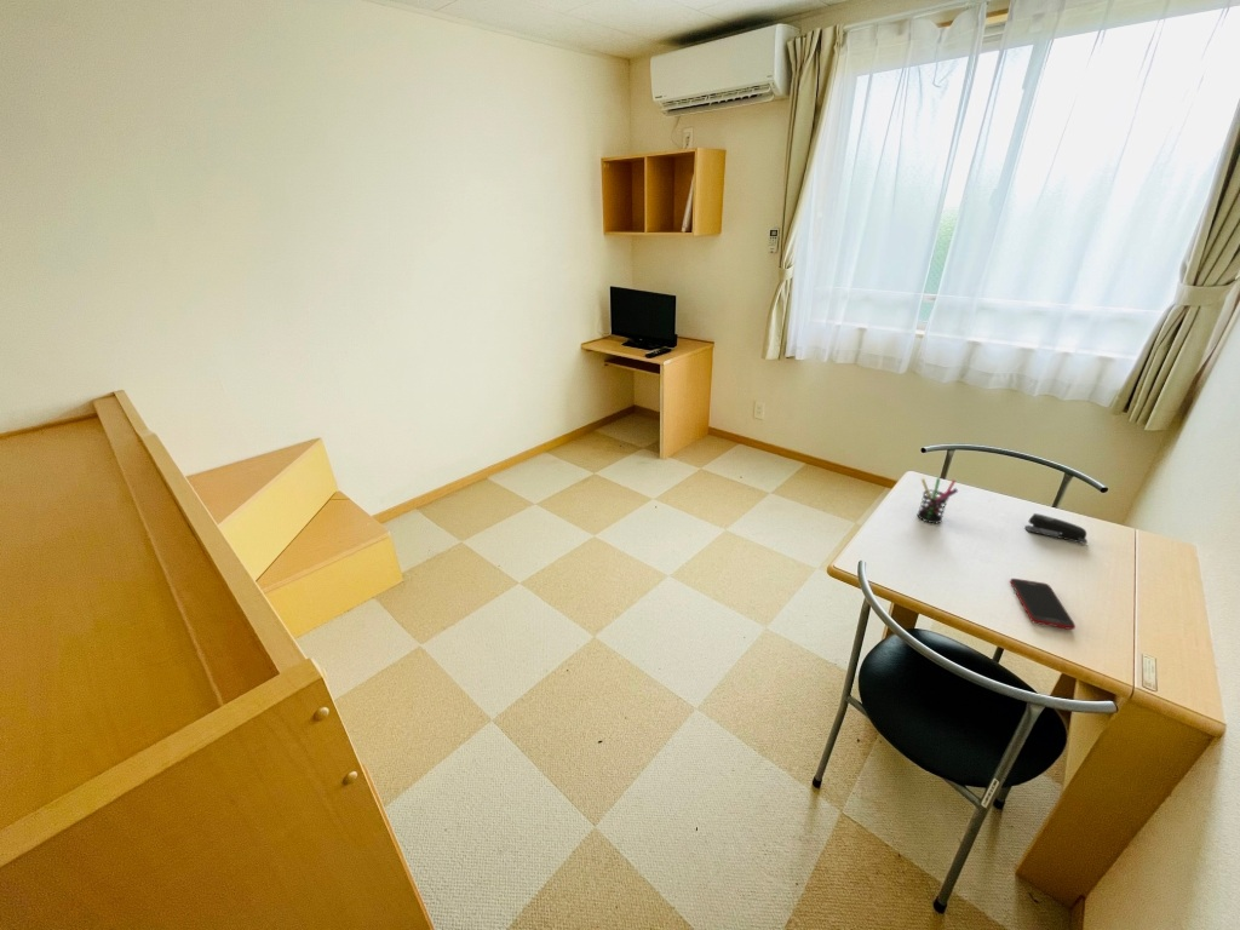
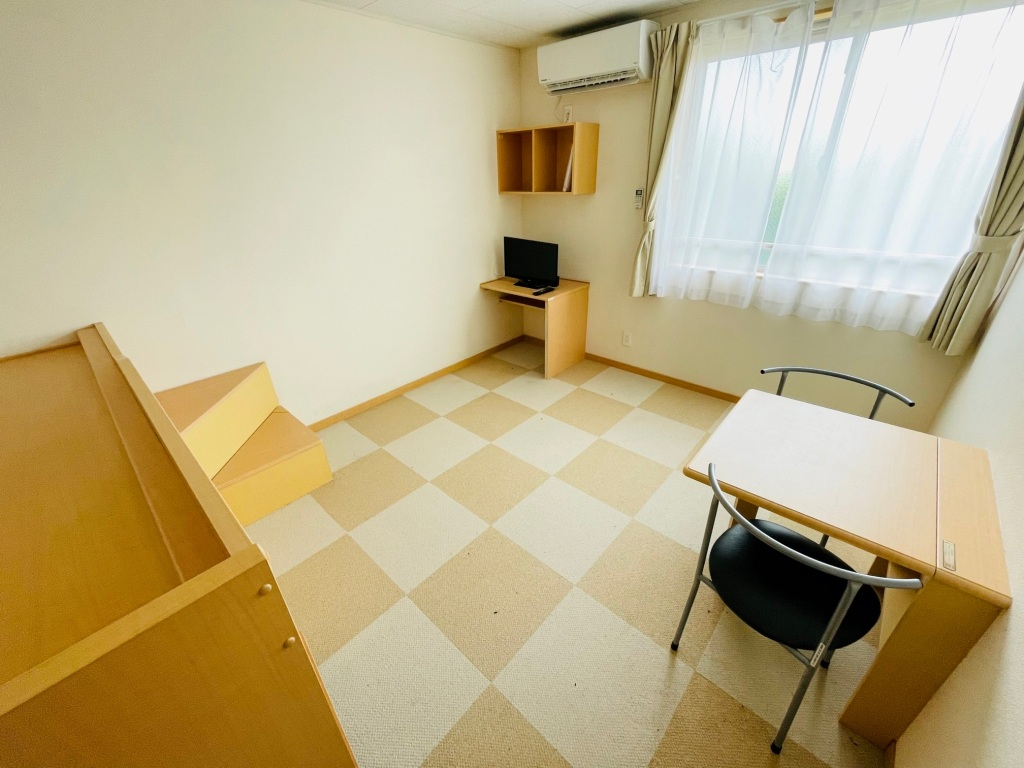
- cell phone (1040, 602)
- stapler (1058, 527)
- pen holder (936, 496)
